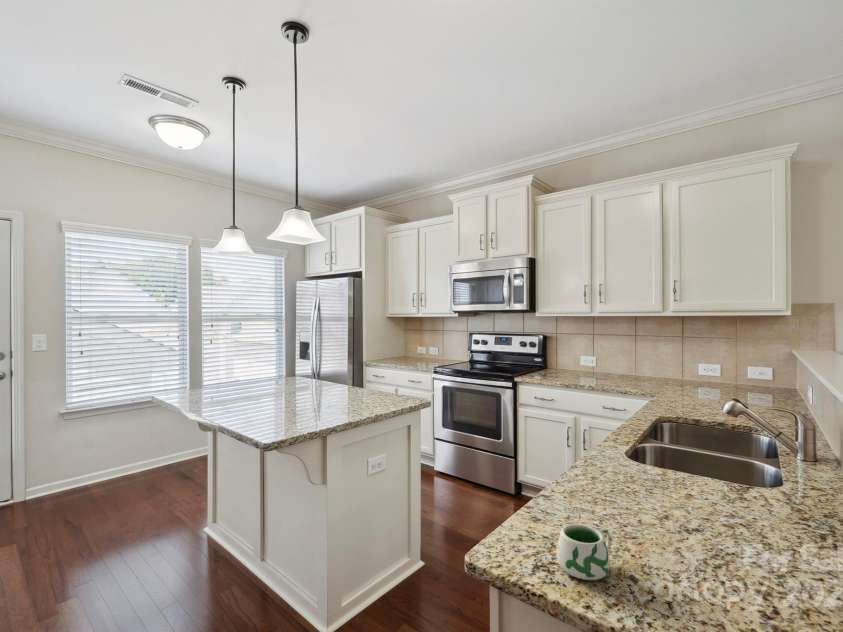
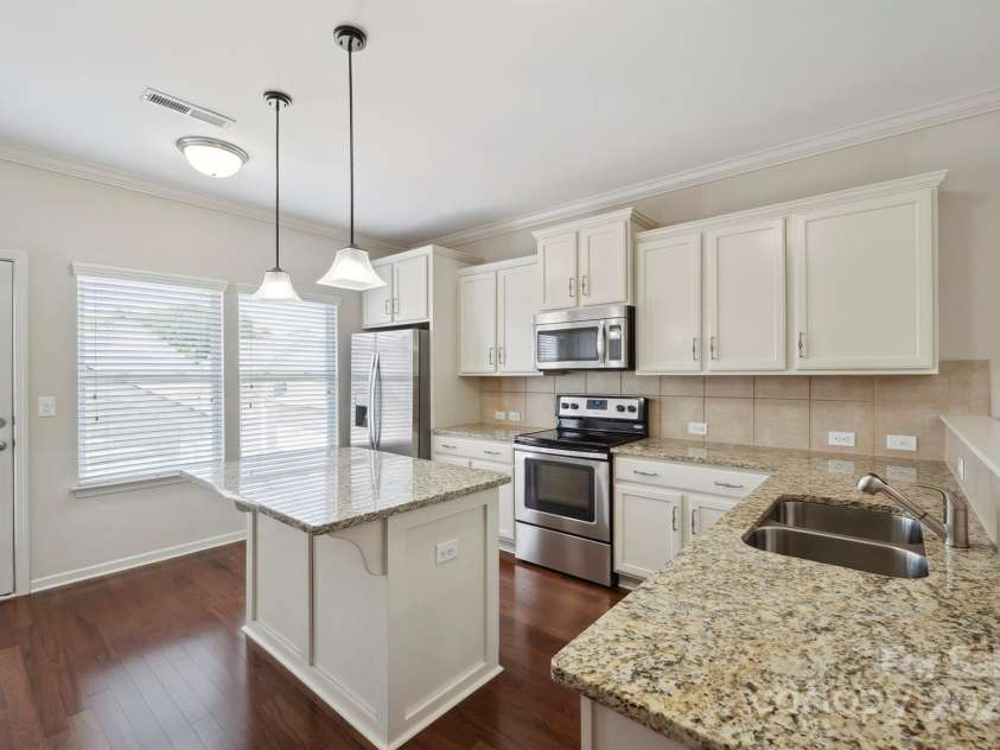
- mug (588, 548)
